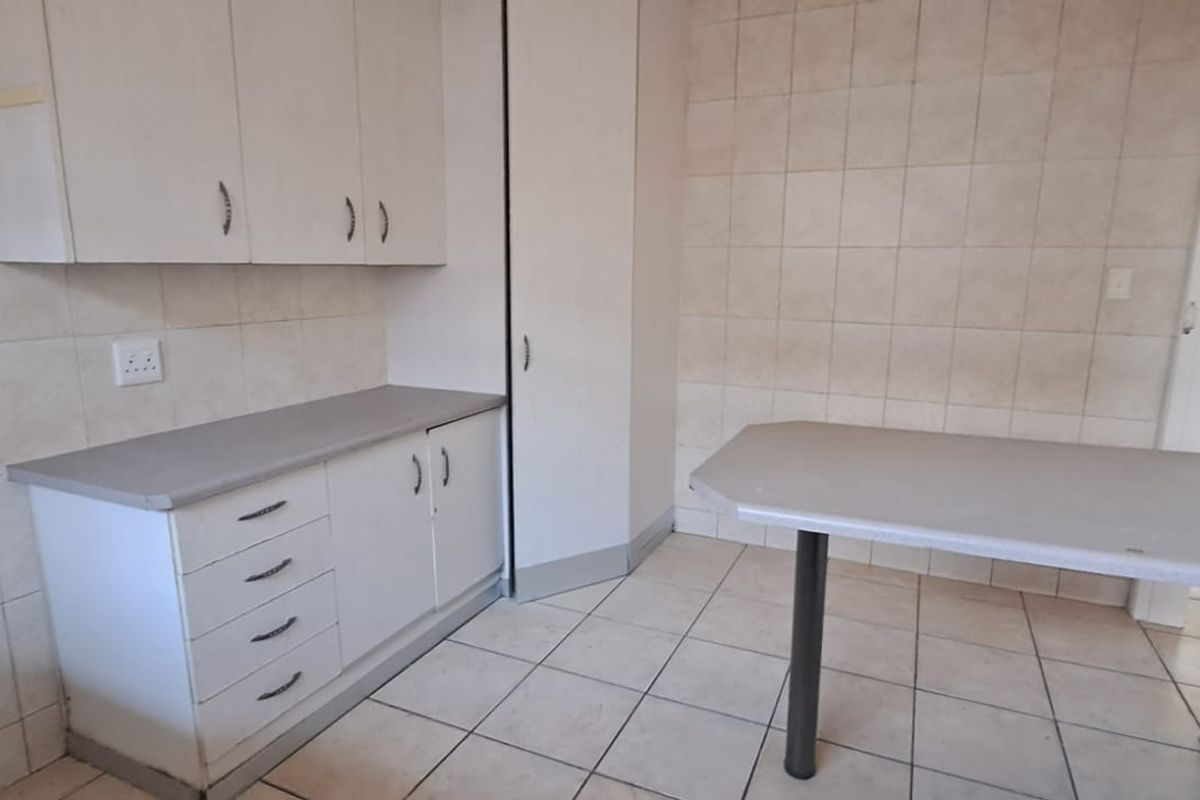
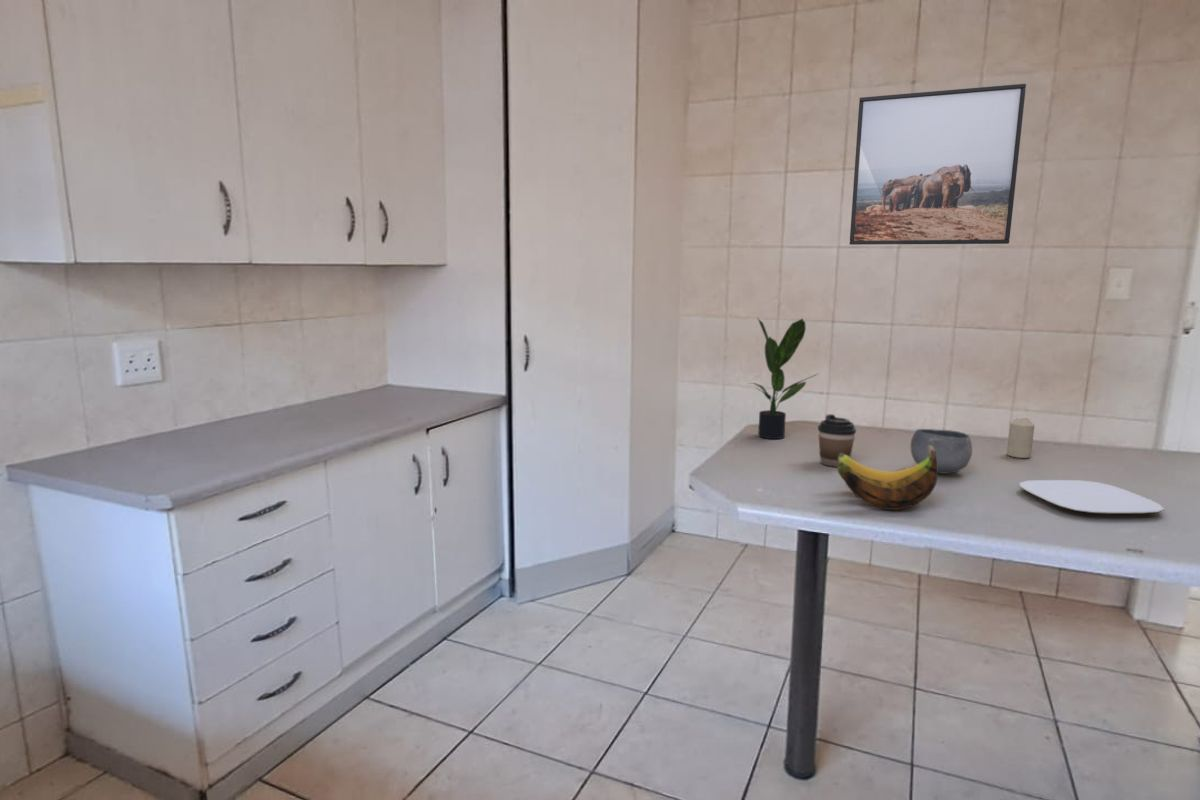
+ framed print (932, 169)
+ potted plant (783, 377)
+ plate (1087, 498)
+ bowl (940, 451)
+ candle (1020, 437)
+ coffee cup (836, 439)
+ banana (884, 472)
